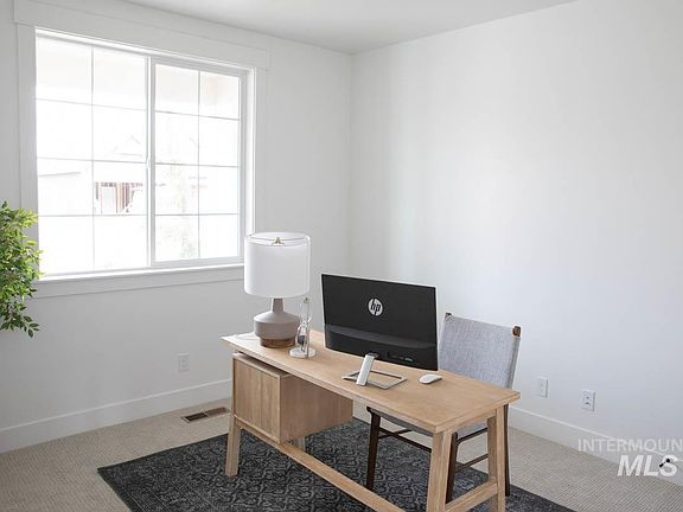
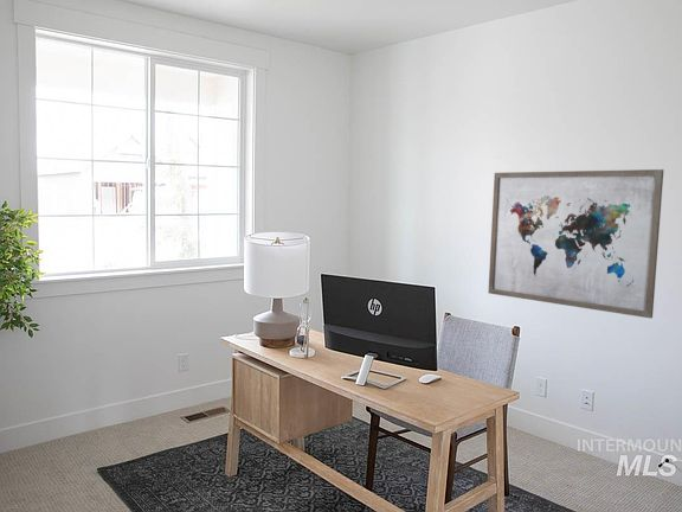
+ wall art (566, 238)
